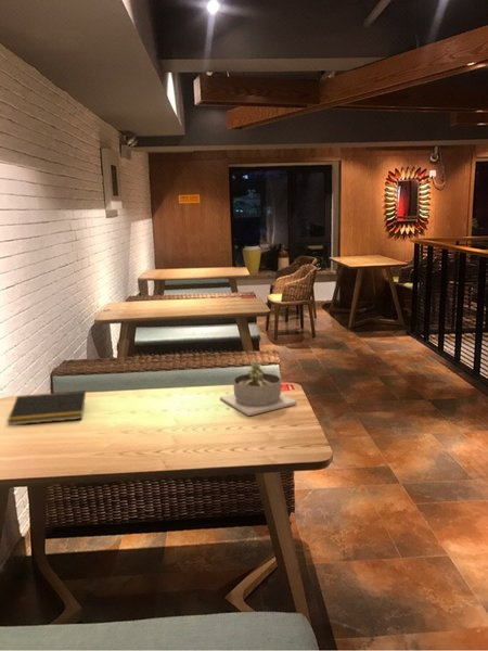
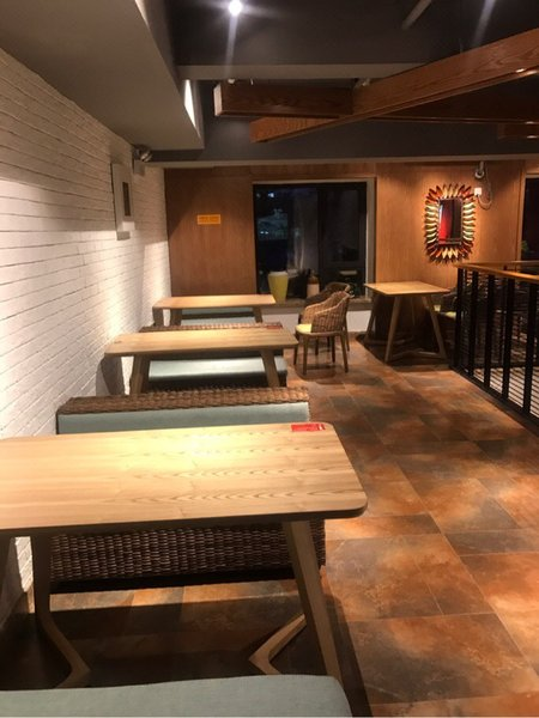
- succulent planter (257, 382)
- notepad (48, 407)
